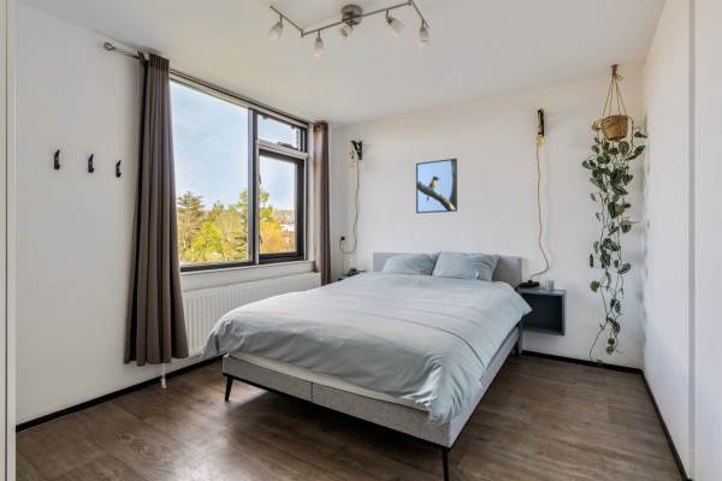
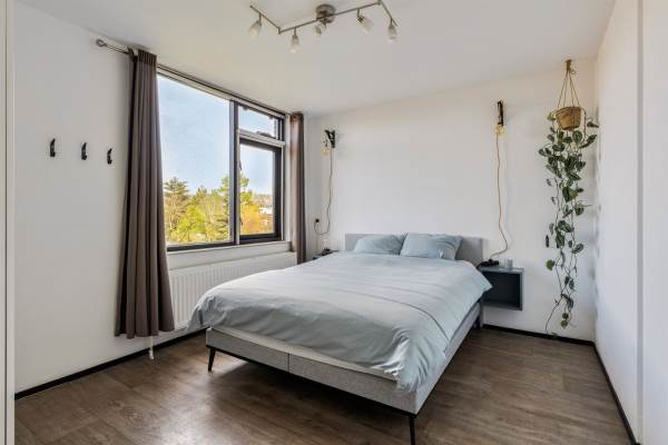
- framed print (436, 186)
